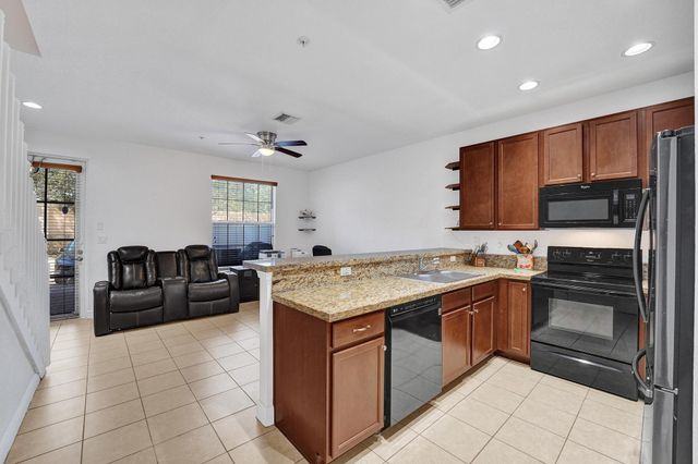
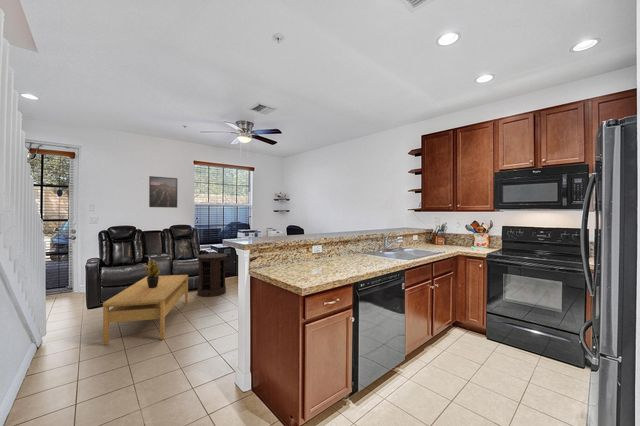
+ side table (212, 274)
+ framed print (163, 192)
+ coffee table (153, 303)
+ potted plant (153, 272)
